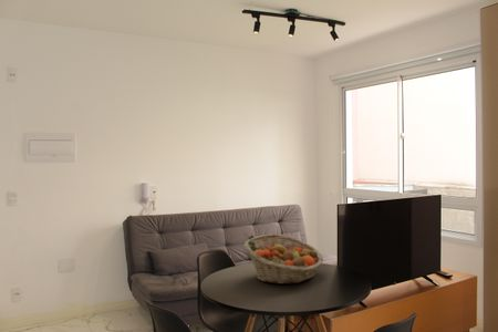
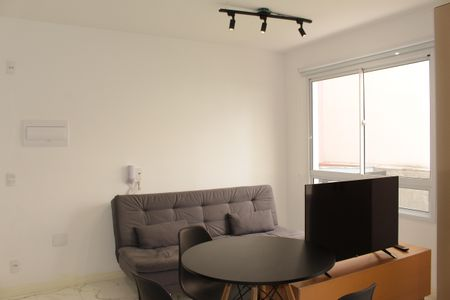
- fruit basket (283, 257)
